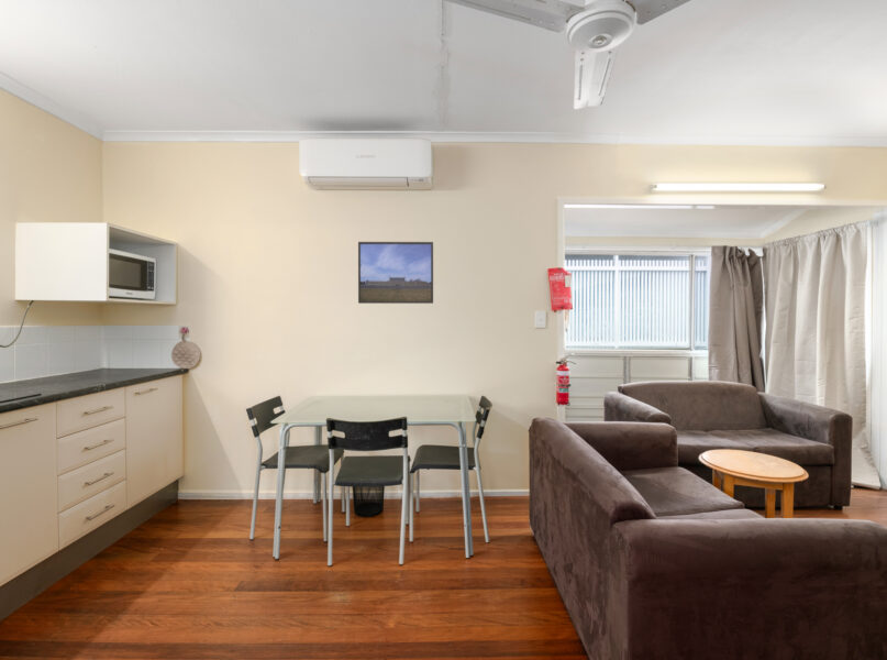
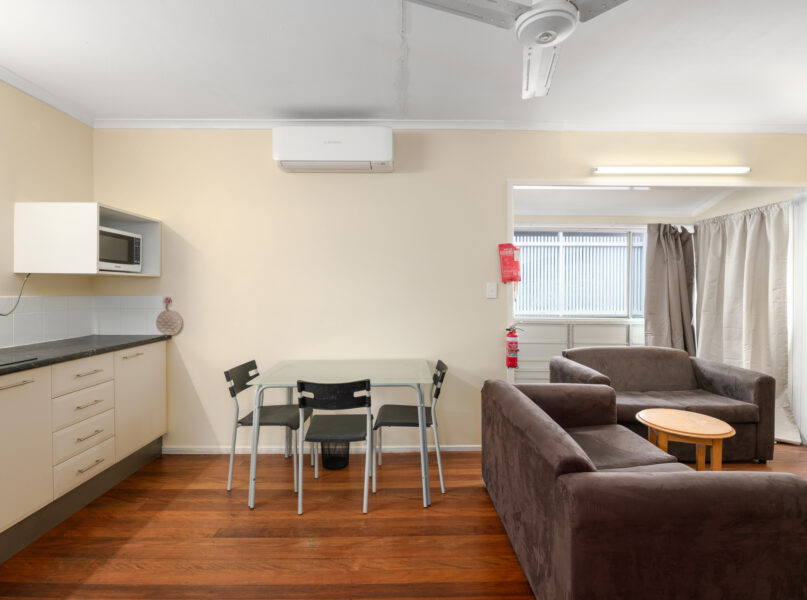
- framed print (396, 272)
